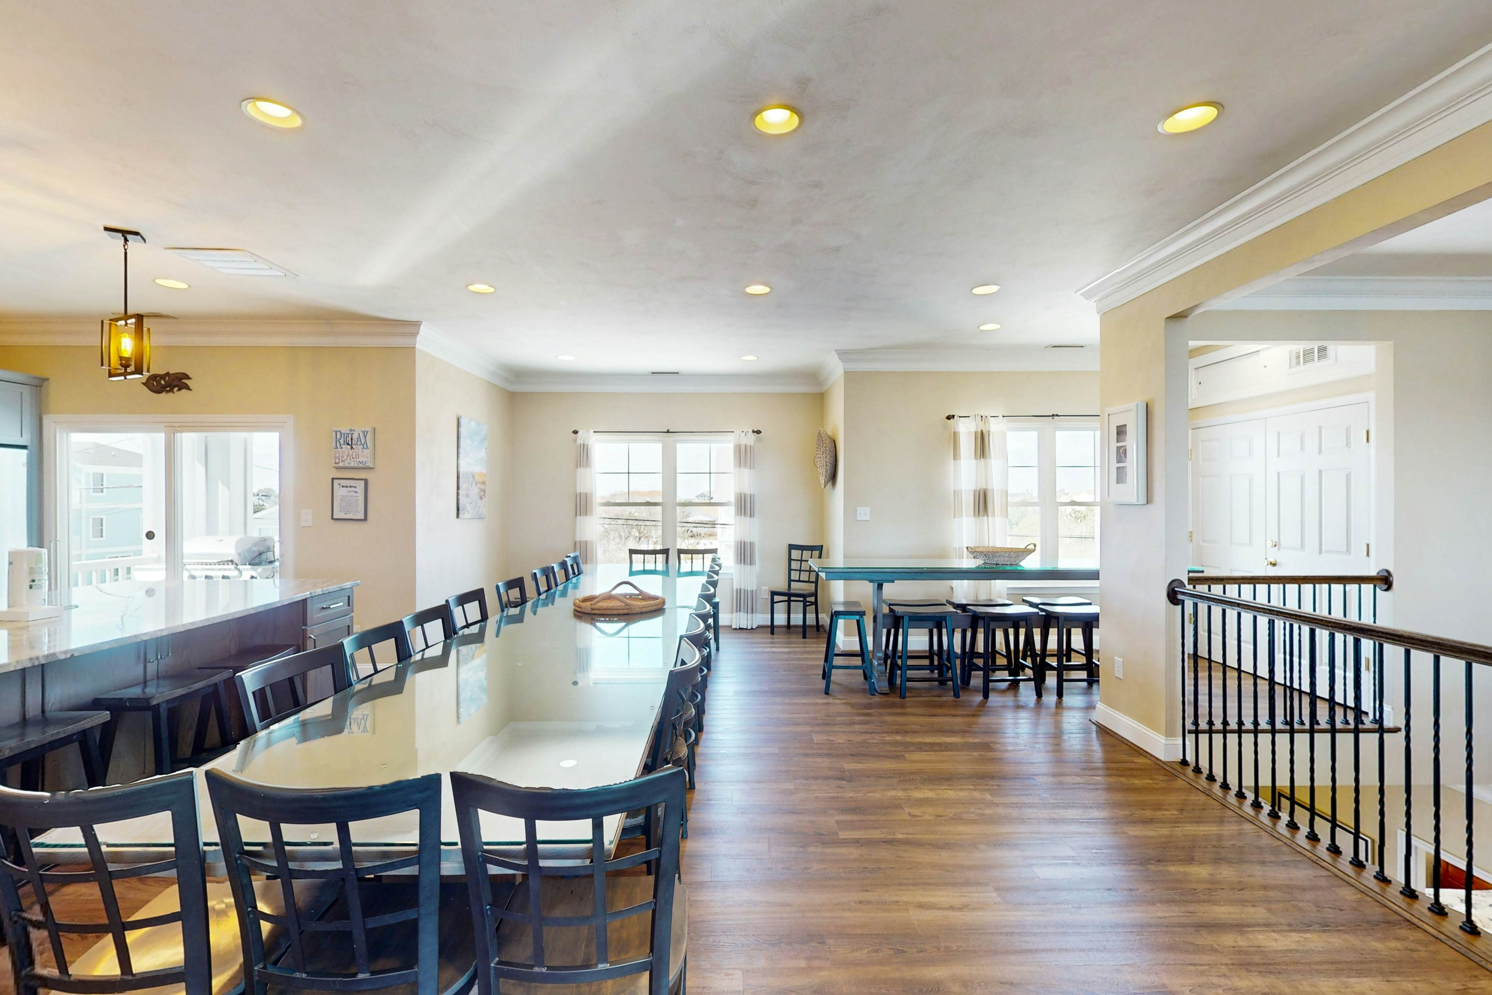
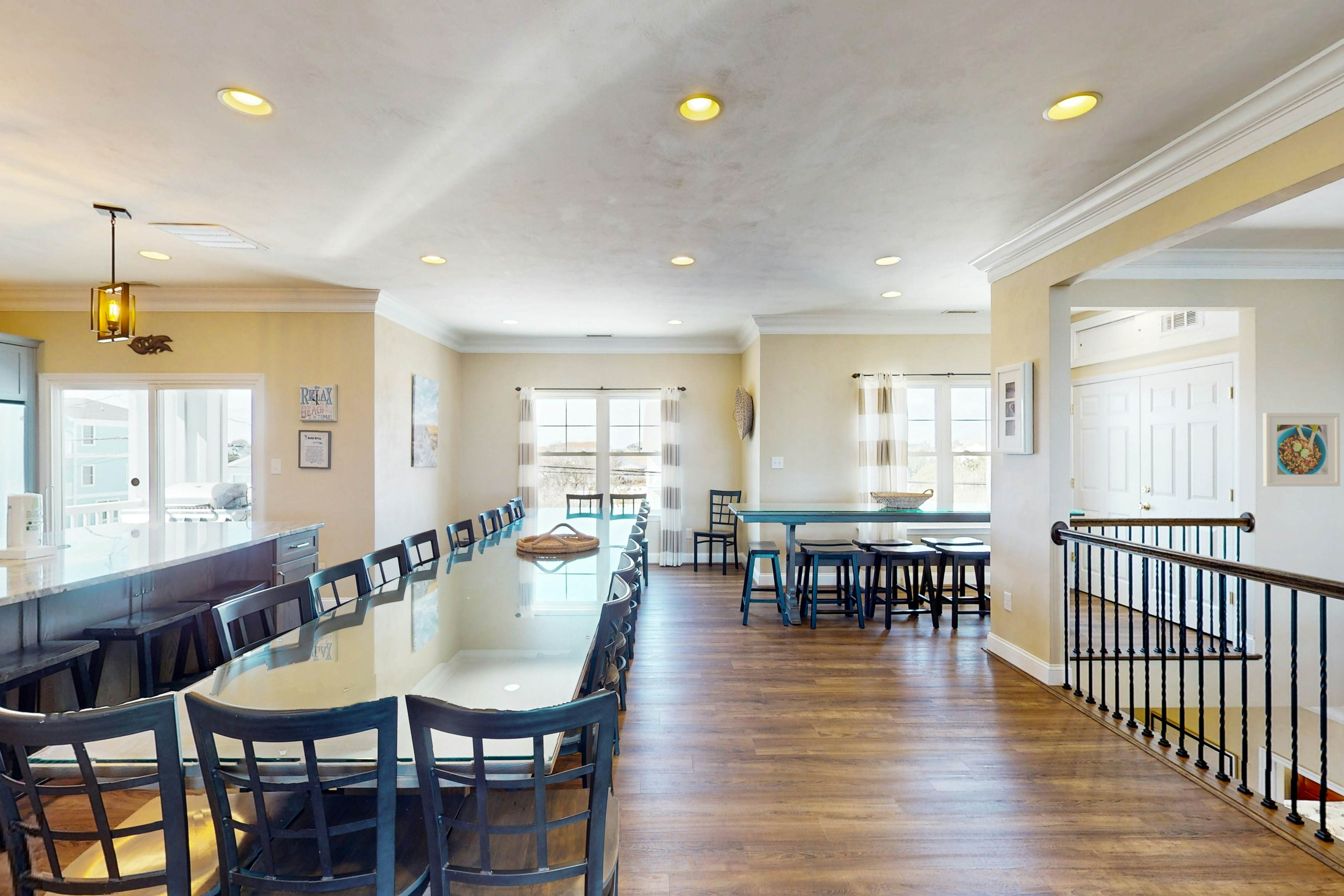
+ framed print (1301, 449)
